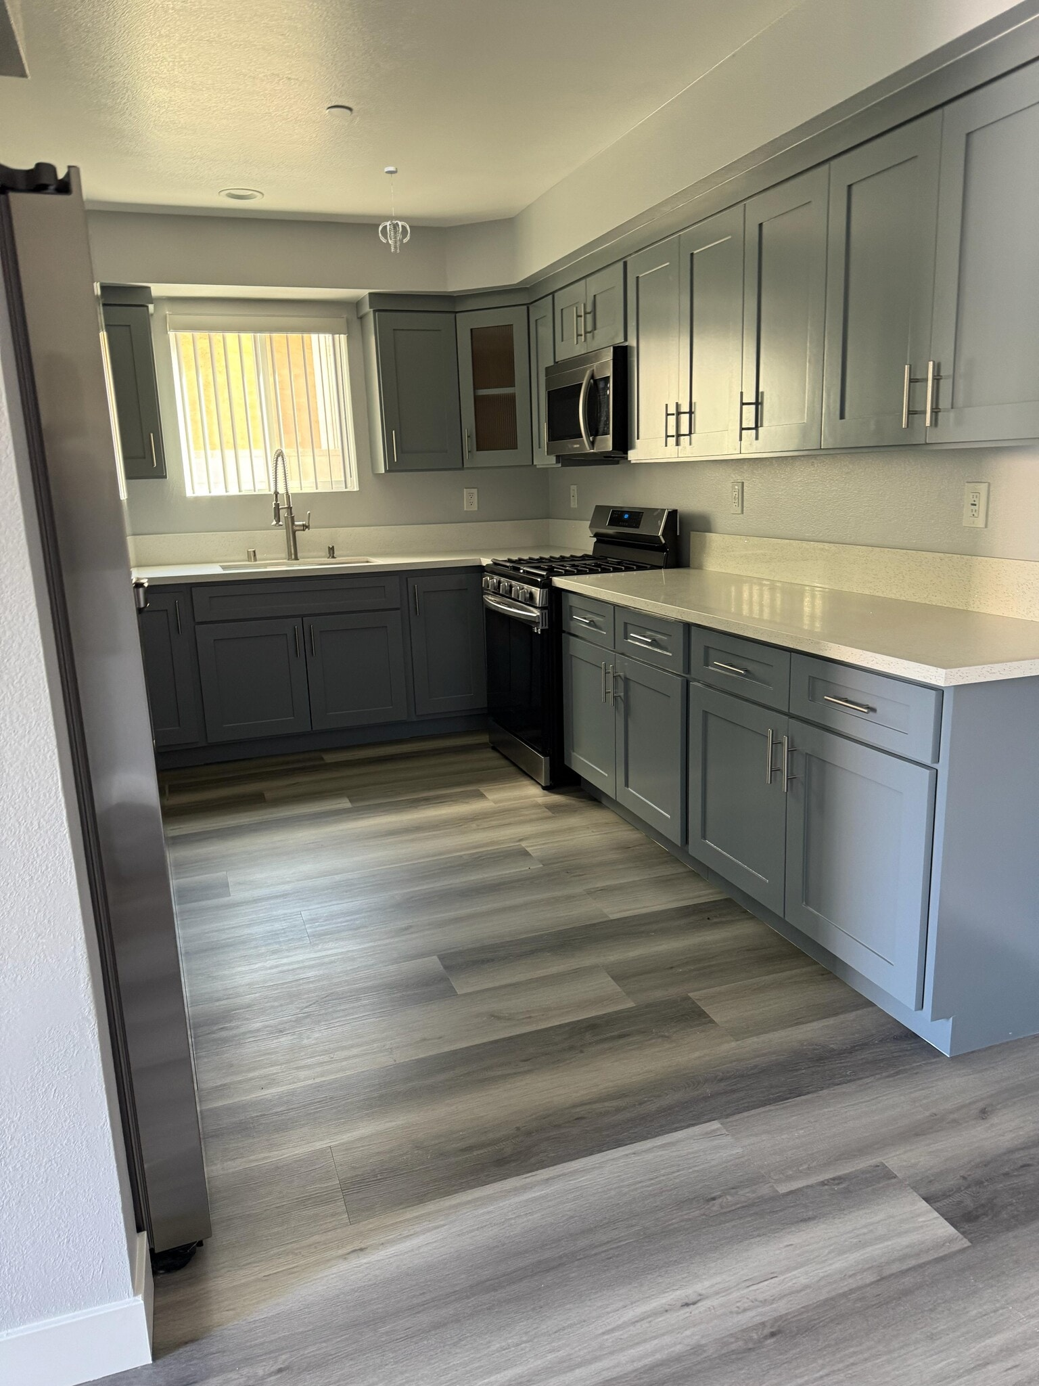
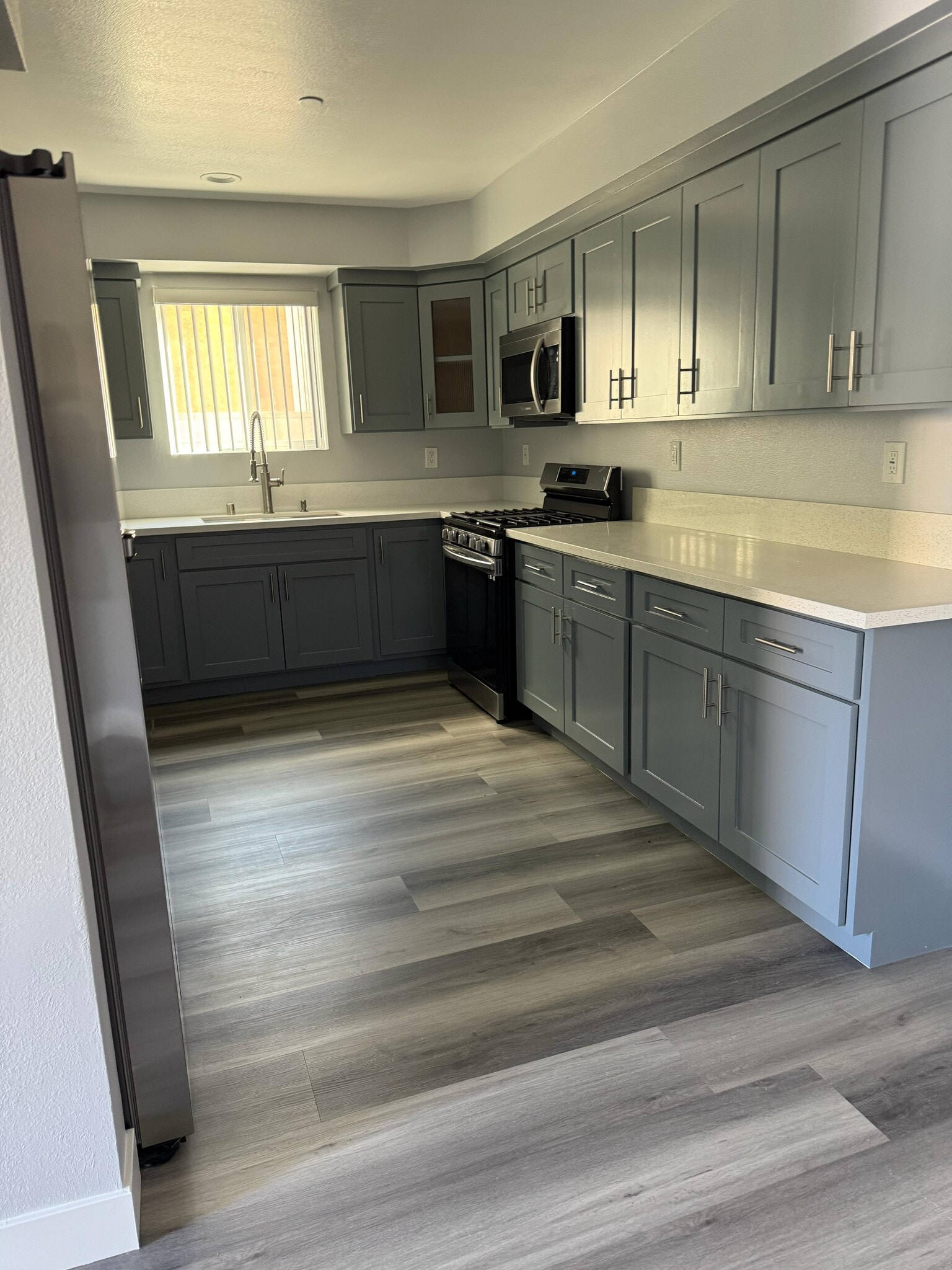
- pendant light (393, 211)
